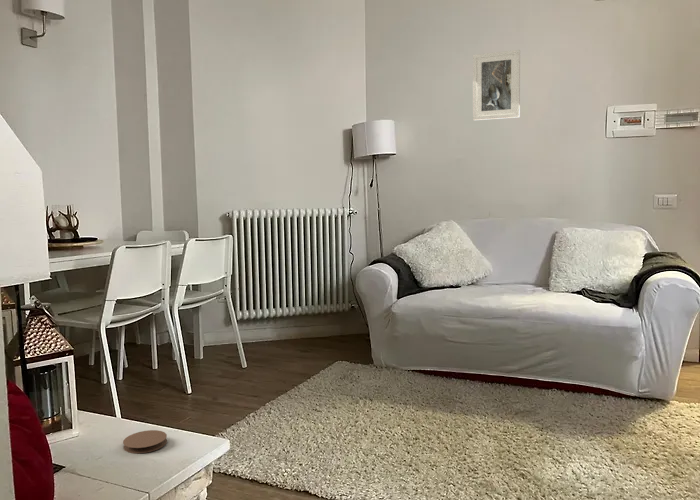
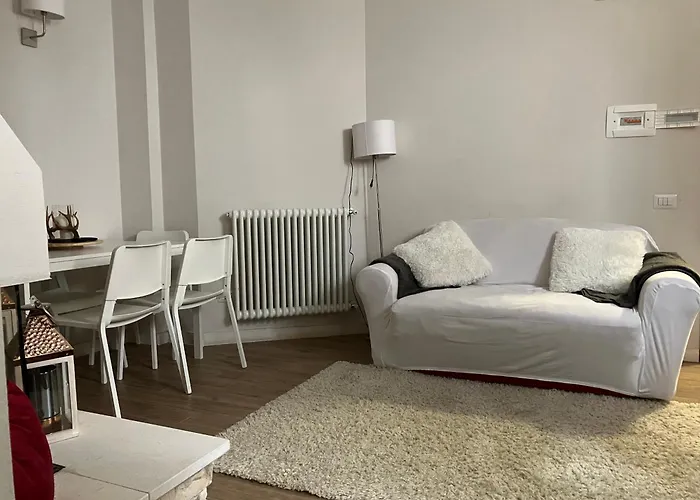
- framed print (496, 85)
- coaster (145, 441)
